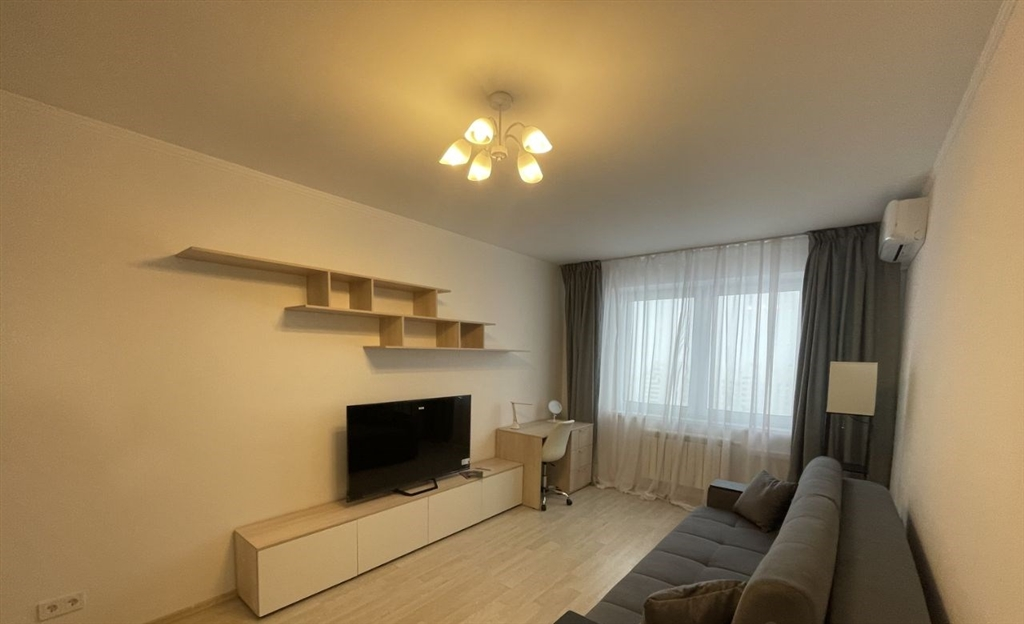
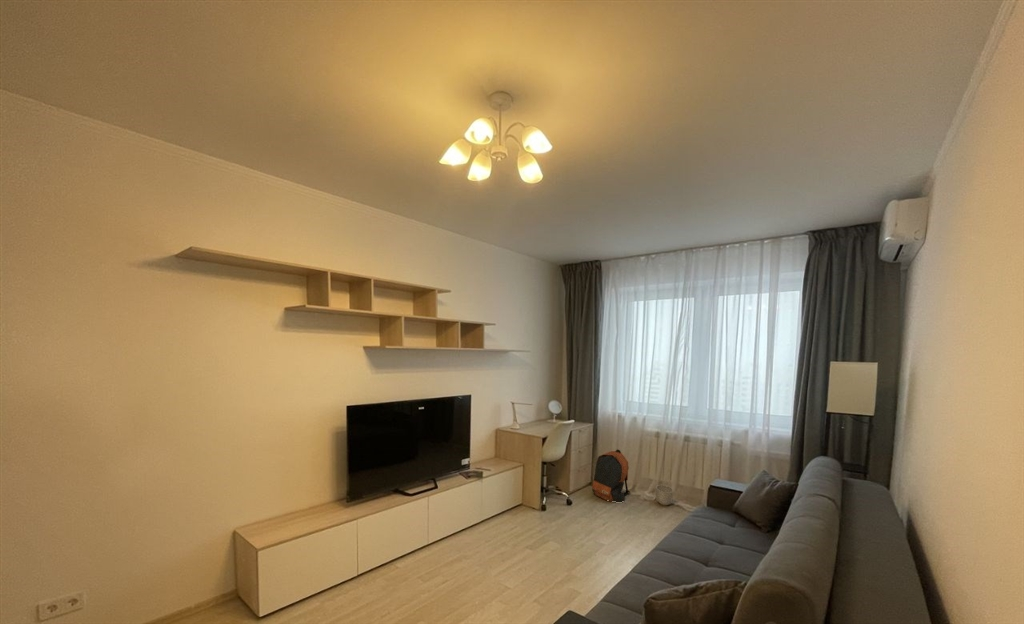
+ planter (664, 496)
+ backpack (612, 473)
